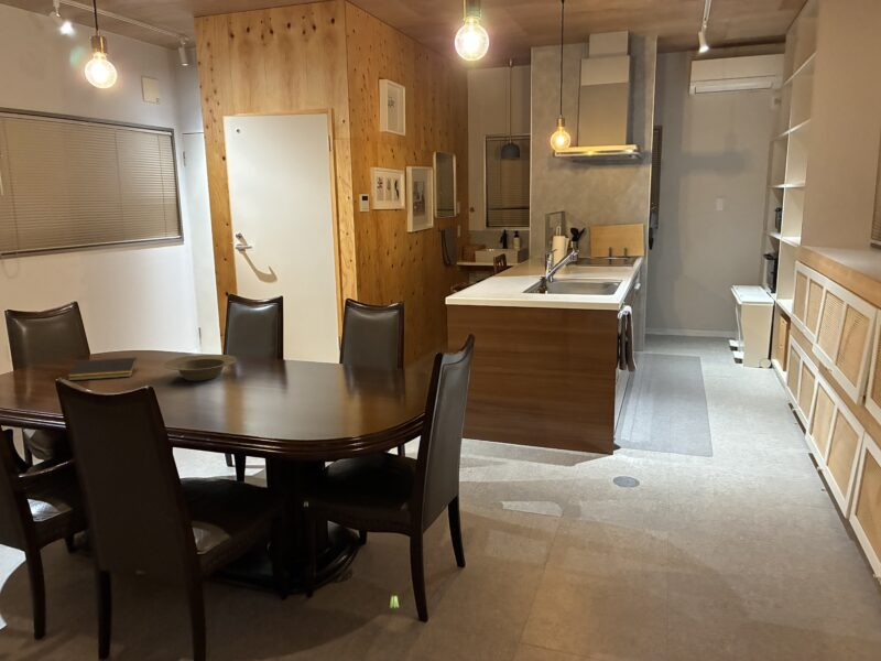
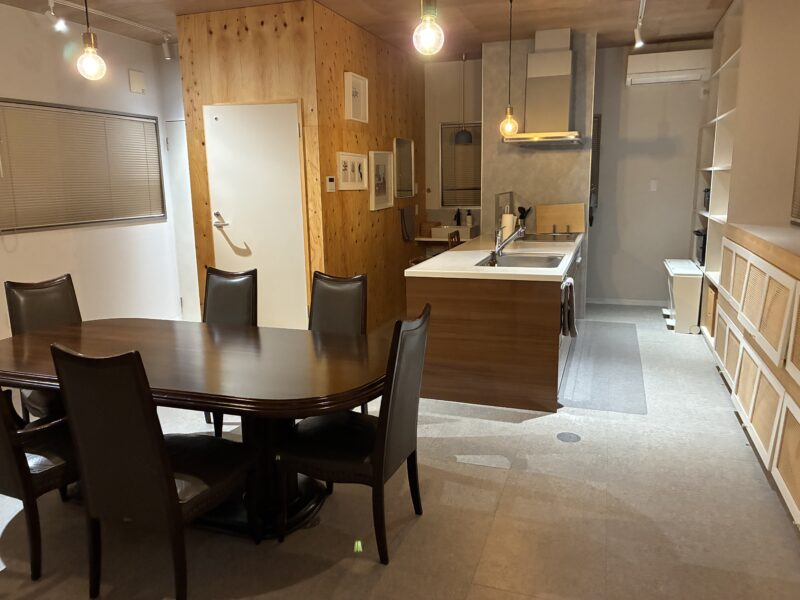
- notepad (104, 368)
- bowl (200, 369)
